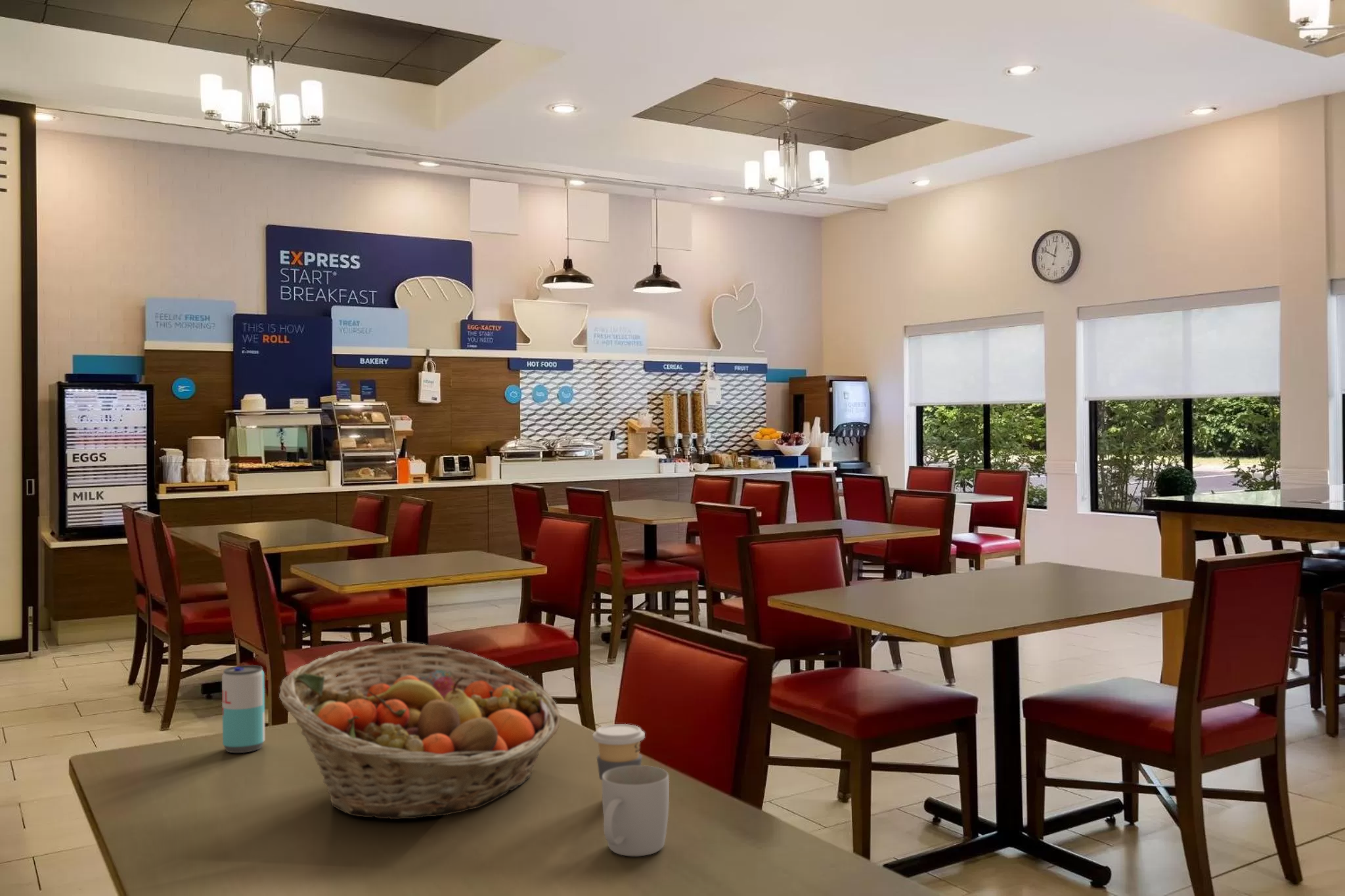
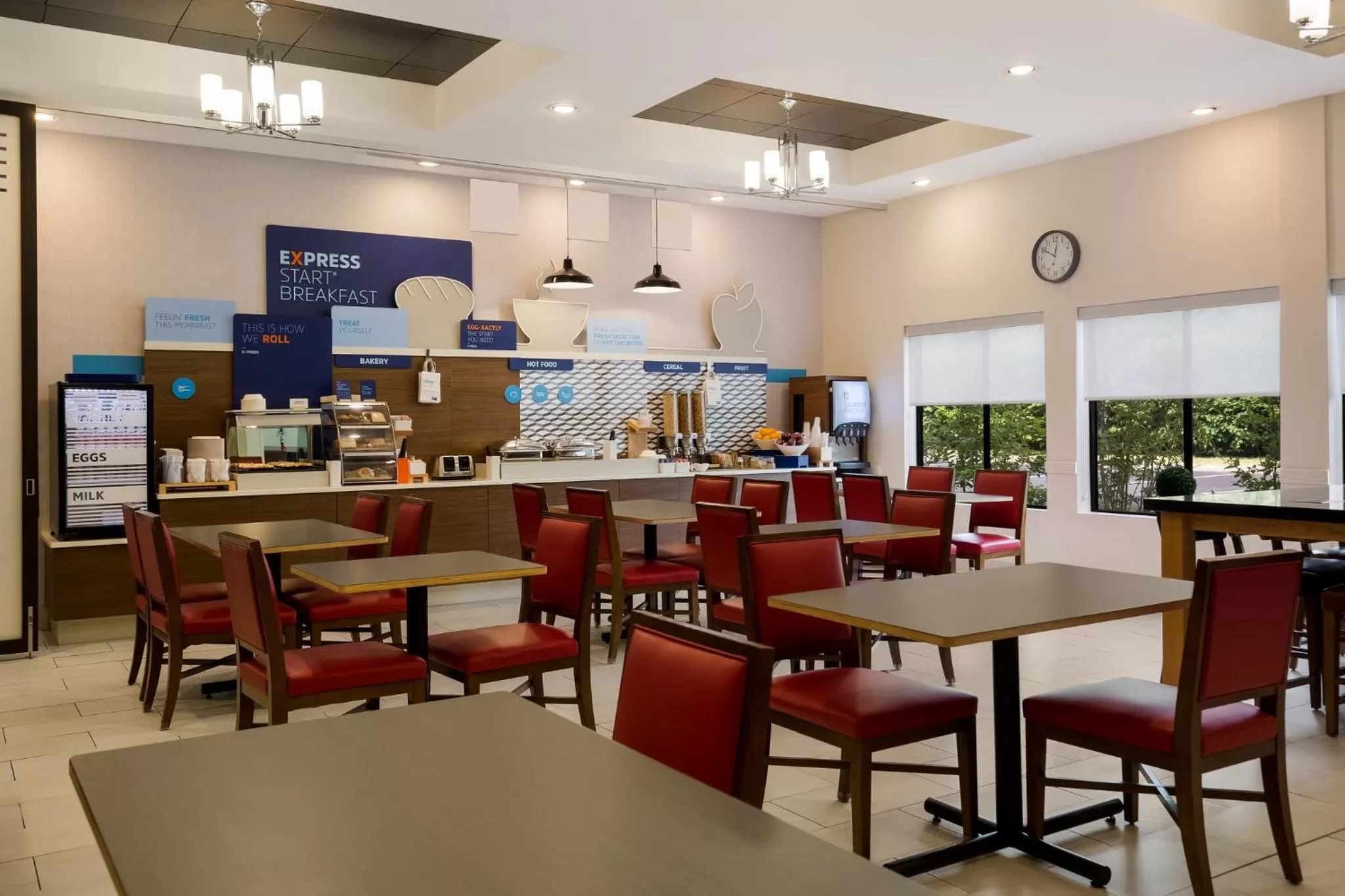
- fruit basket (426, 721)
- mug (629, 815)
- beverage can (243, 708)
- coffee cup (619, 764)
